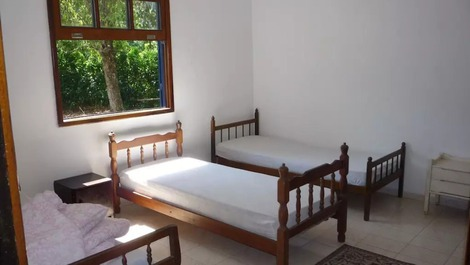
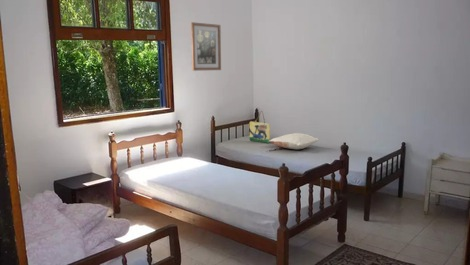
+ wall art (206, 47)
+ home sign (259, 126)
+ pillow (293, 140)
